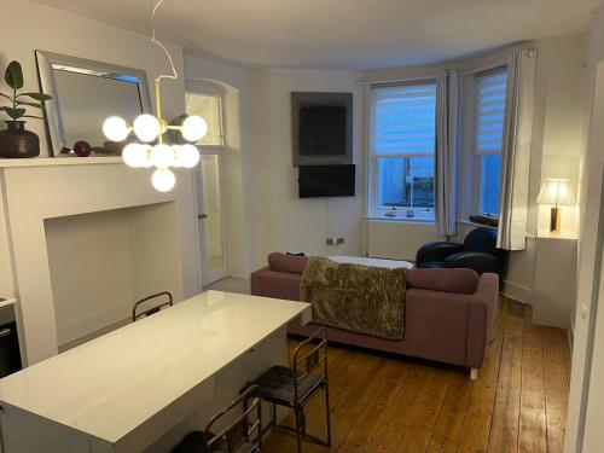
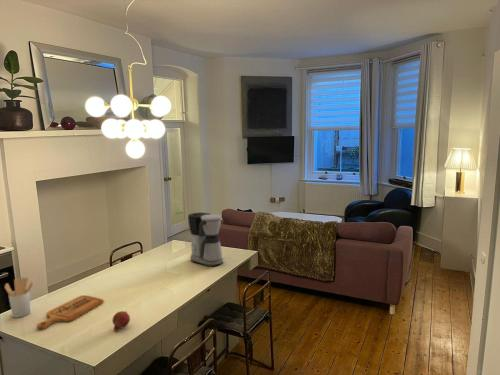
+ cutting board (68, 311)
+ utensil holder (20, 296)
+ coffee maker (203, 239)
+ fruit (120, 320)
